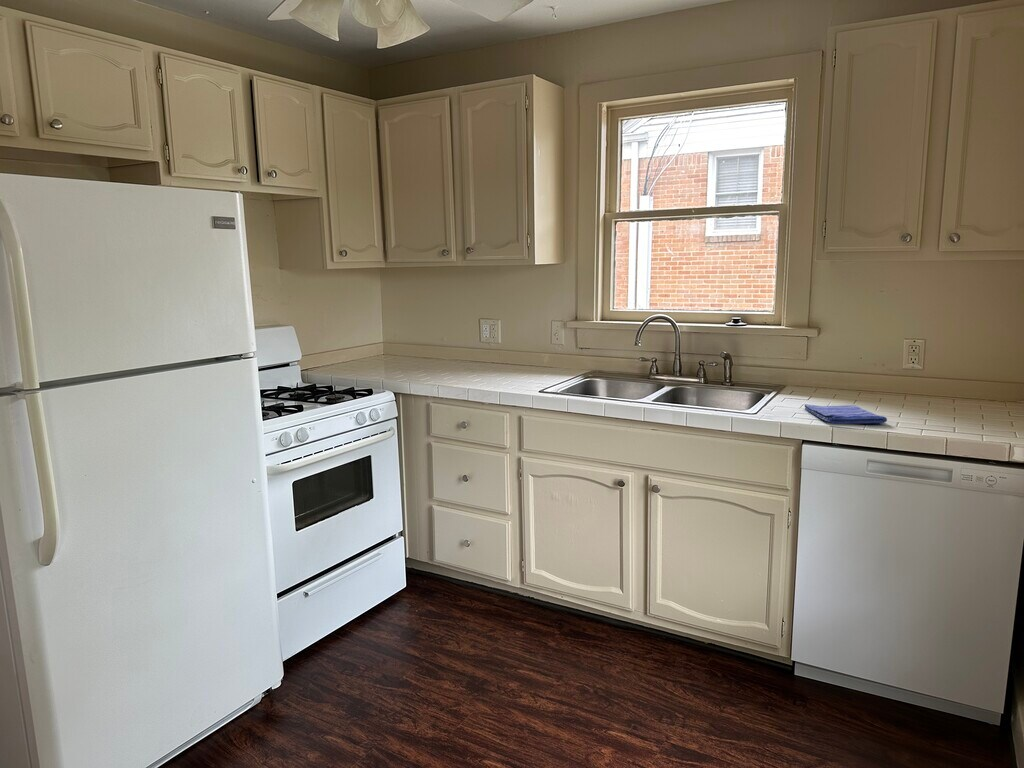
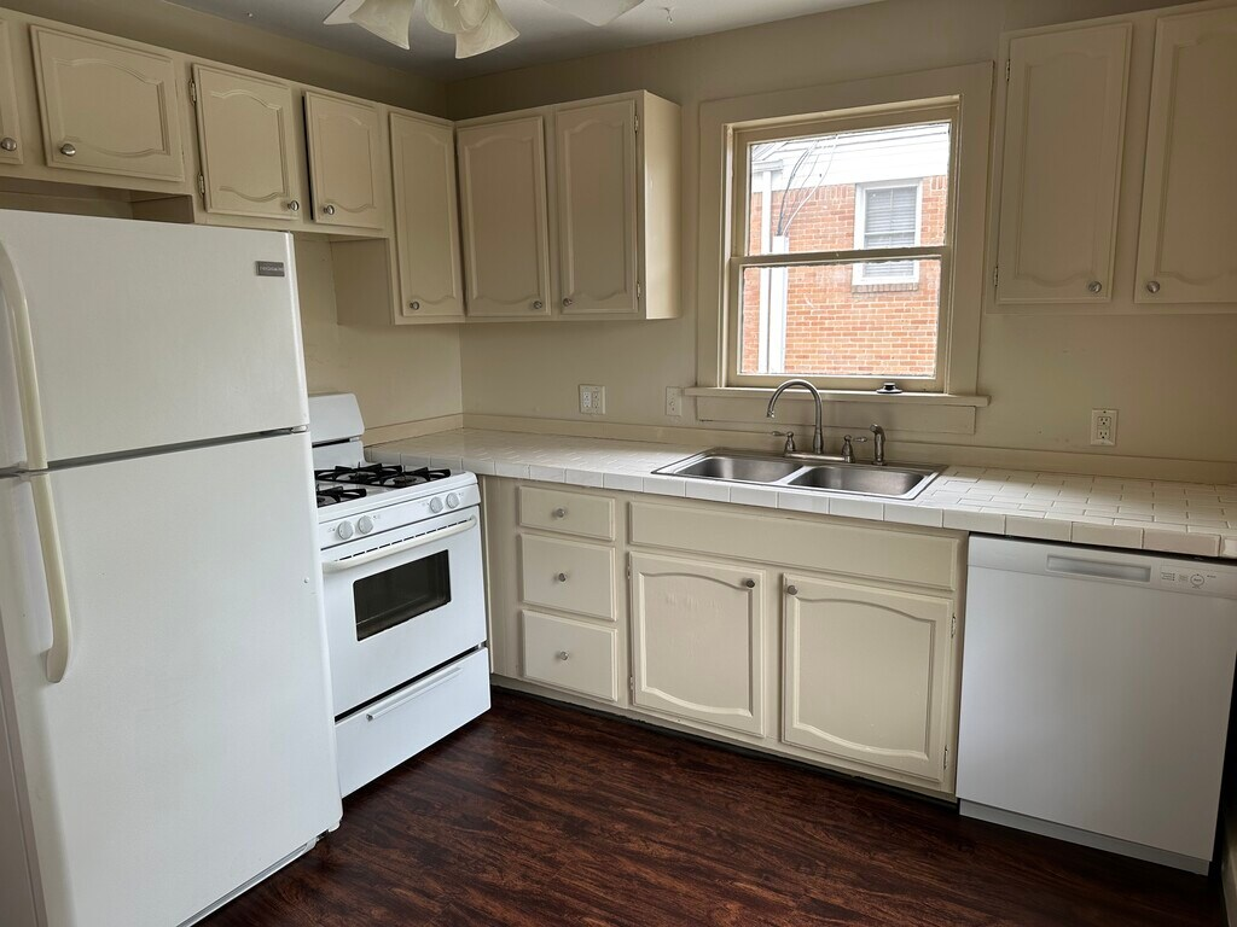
- dish towel (843, 412)
